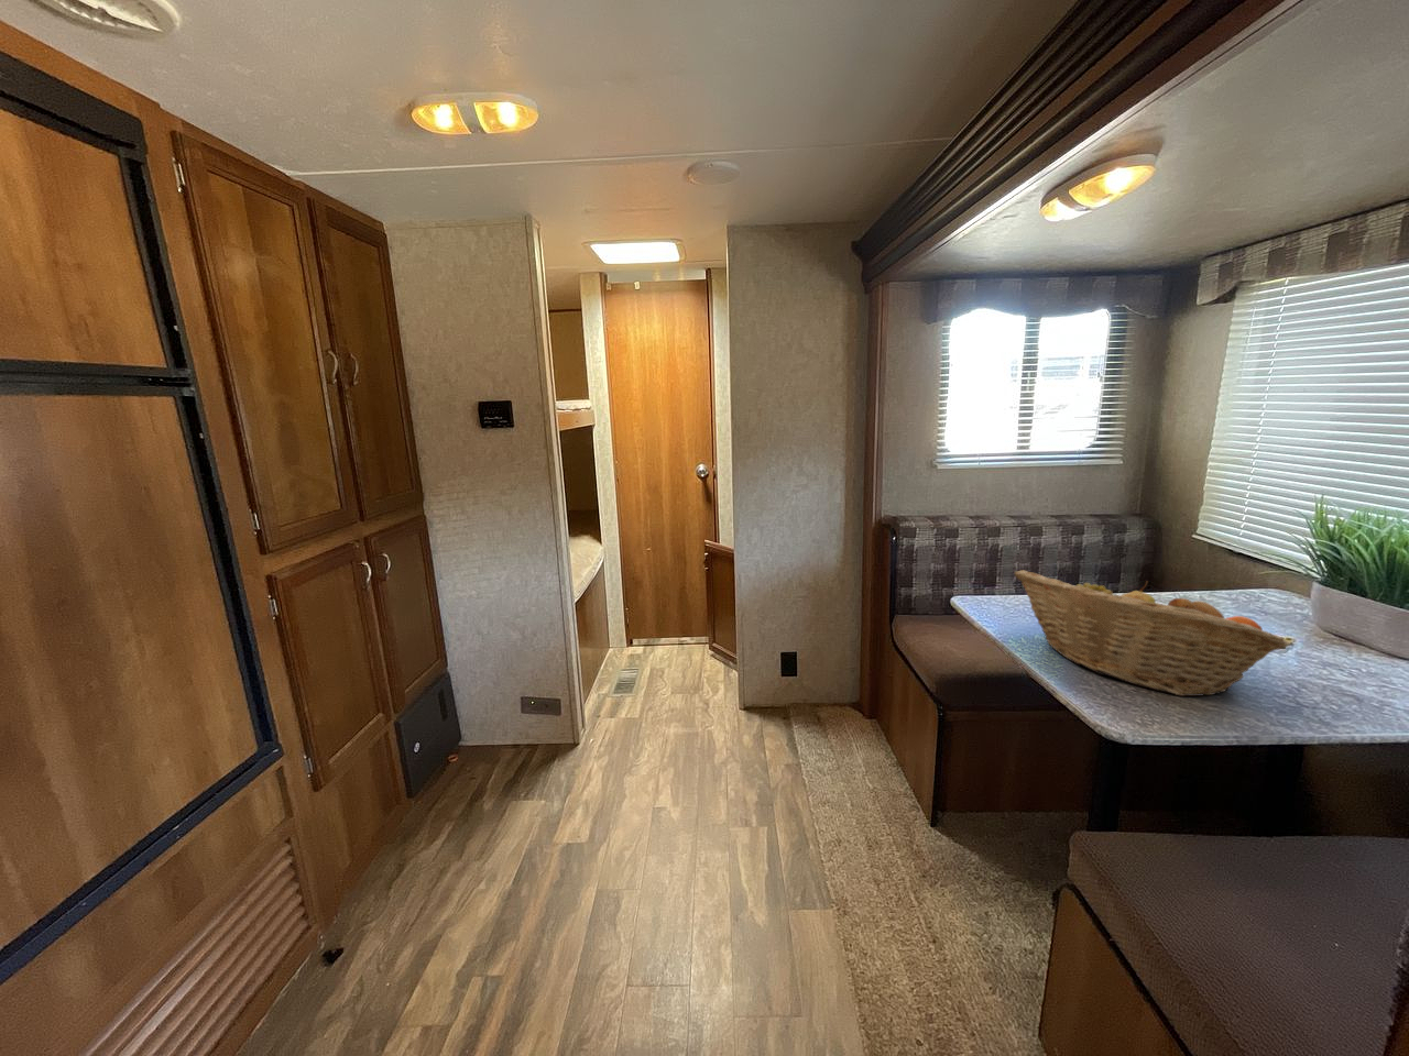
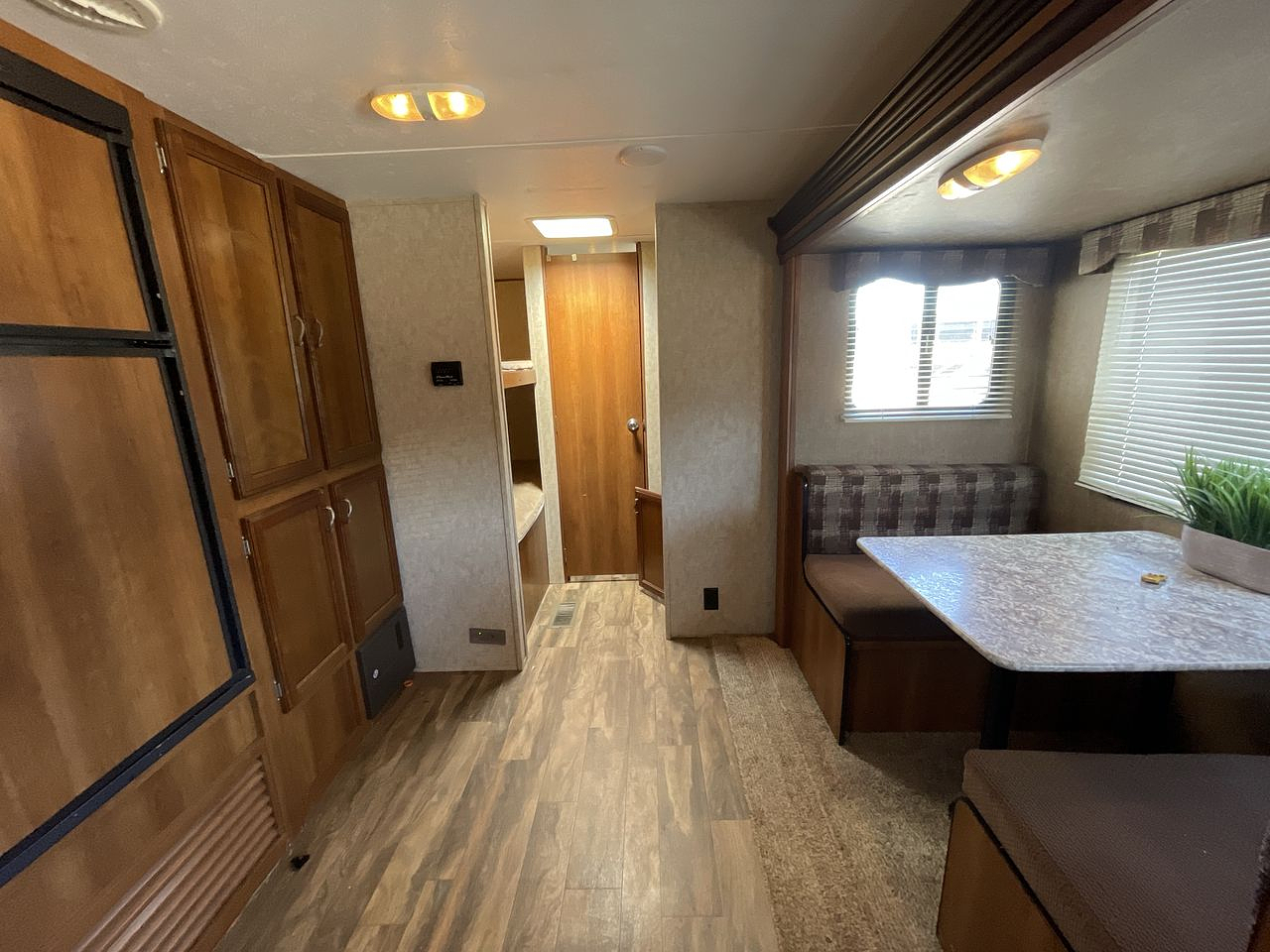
- fruit basket (1129, 618)
